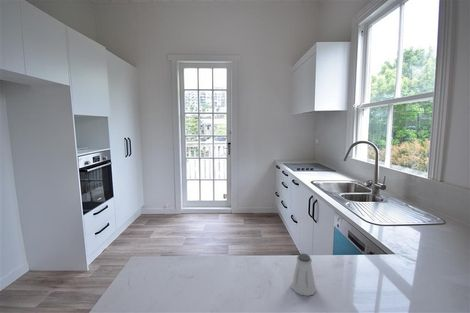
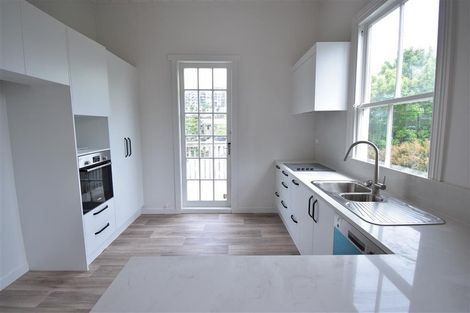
- saltshaker (303, 272)
